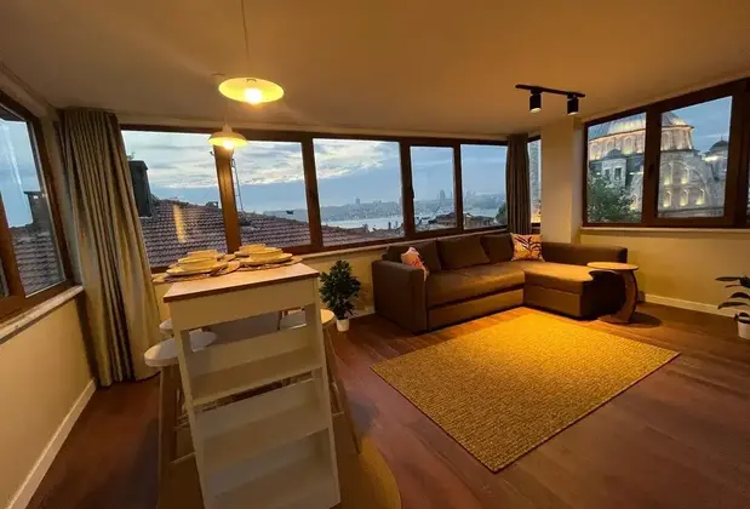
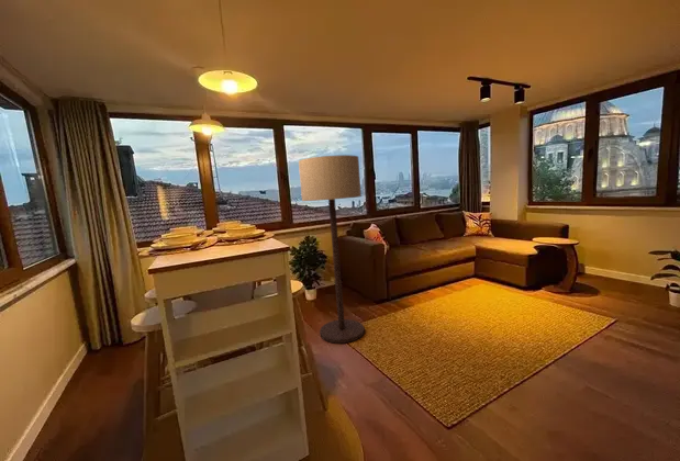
+ floor lamp (335, 248)
